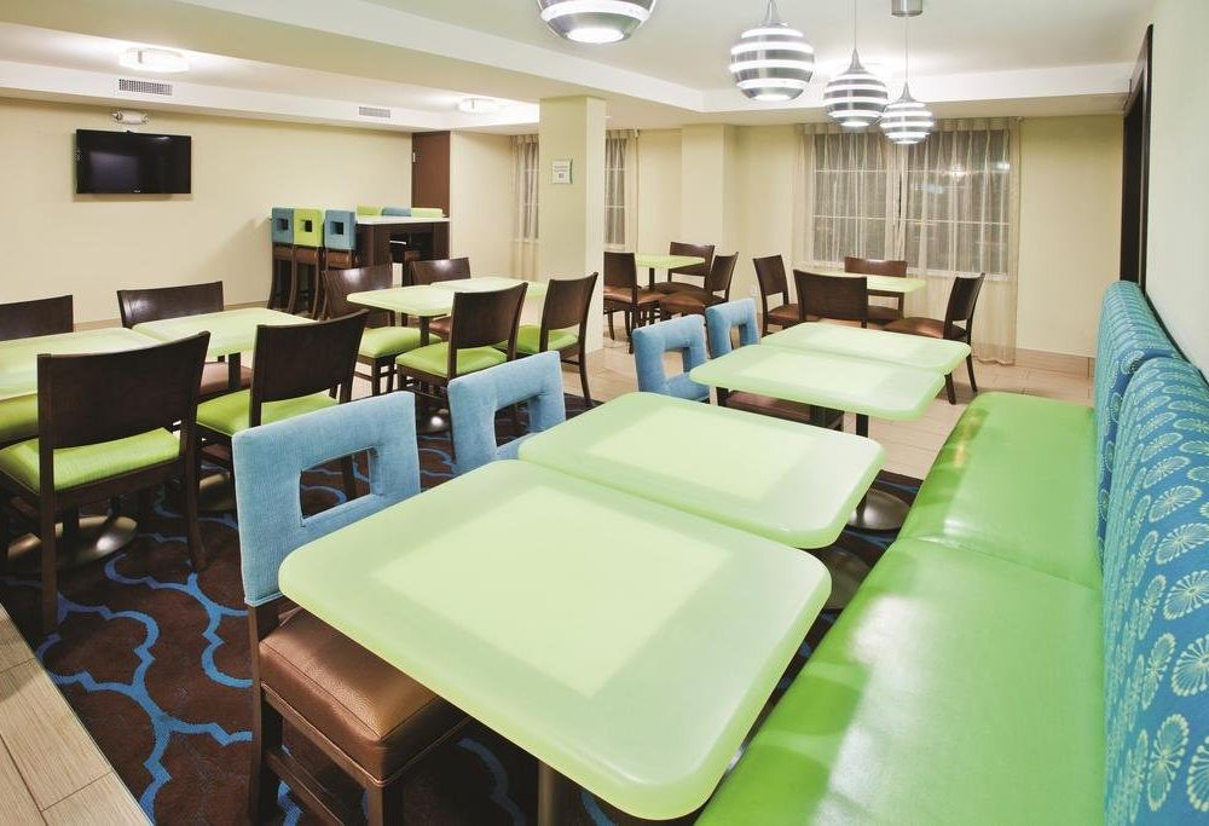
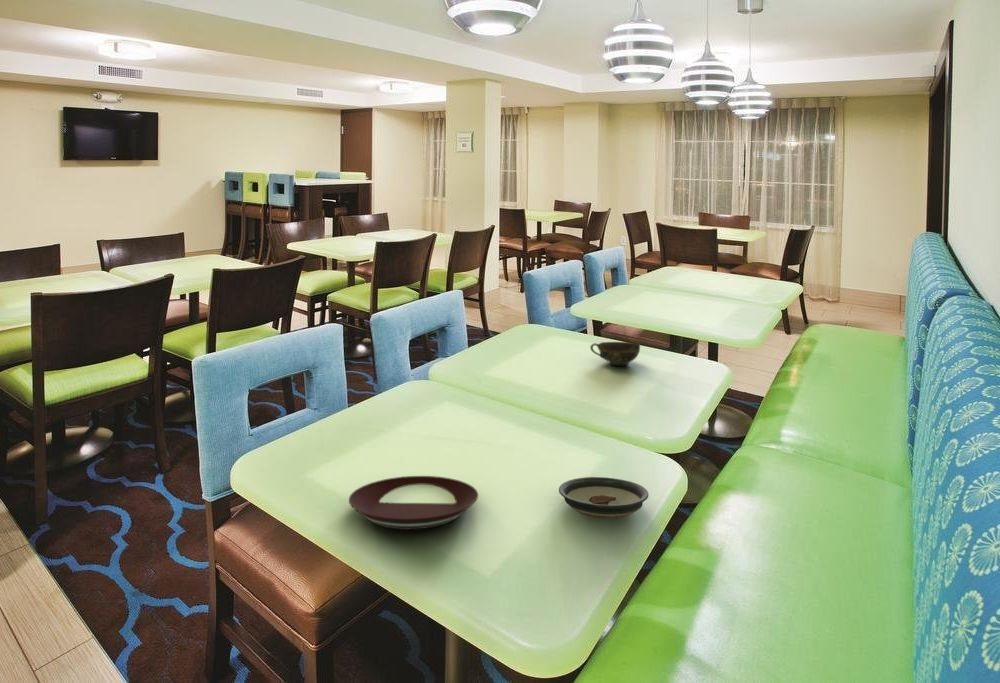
+ saucer (602, 500)
+ plate (414, 503)
+ cup (614, 353)
